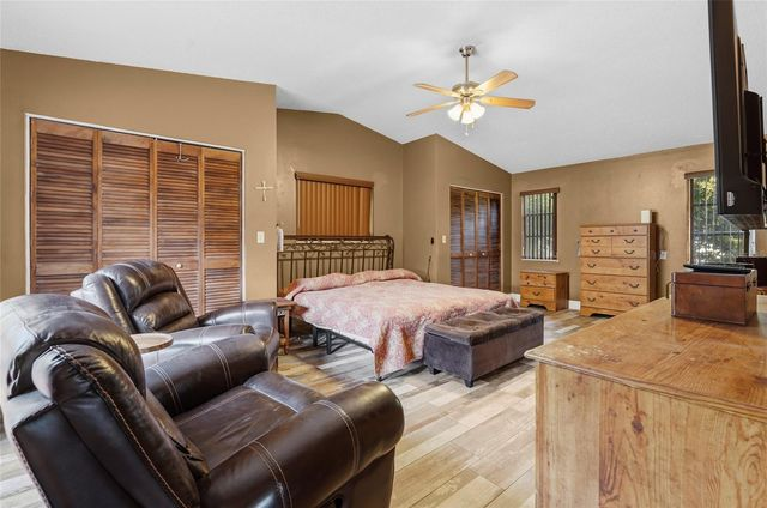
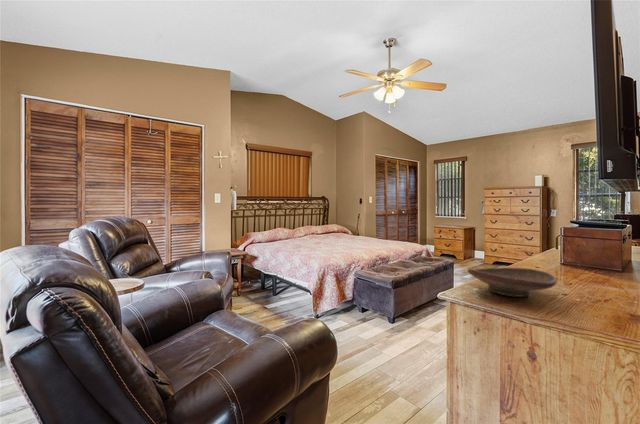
+ decorative bowl (509, 280)
